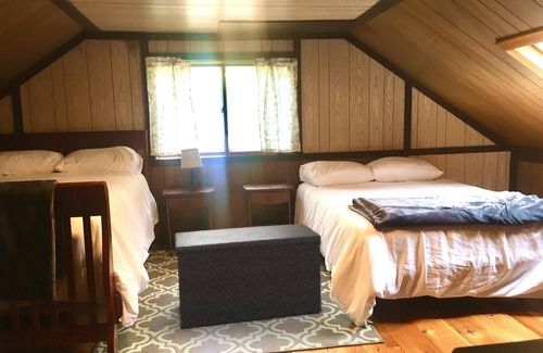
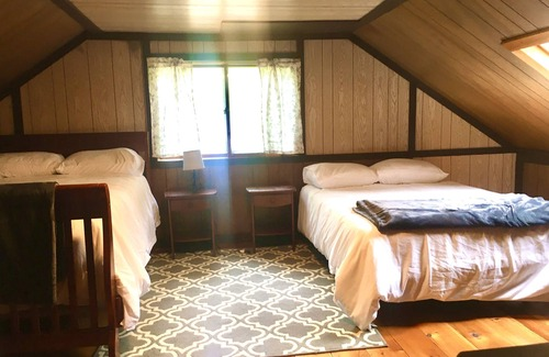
- bench (247, 270)
